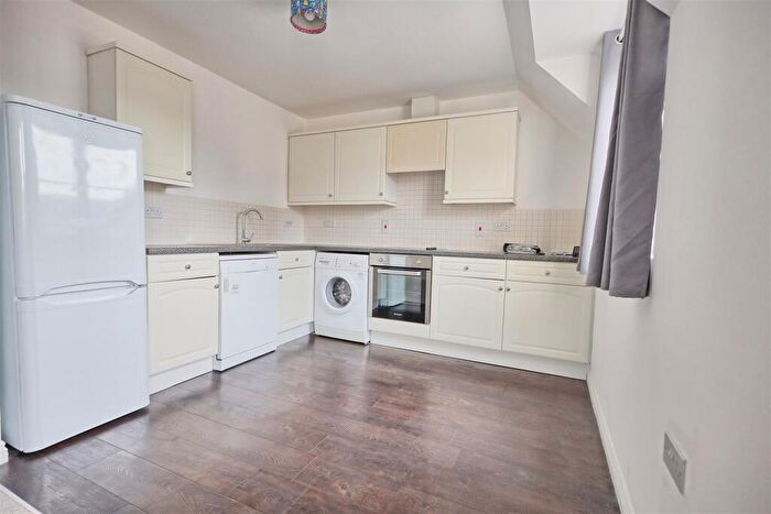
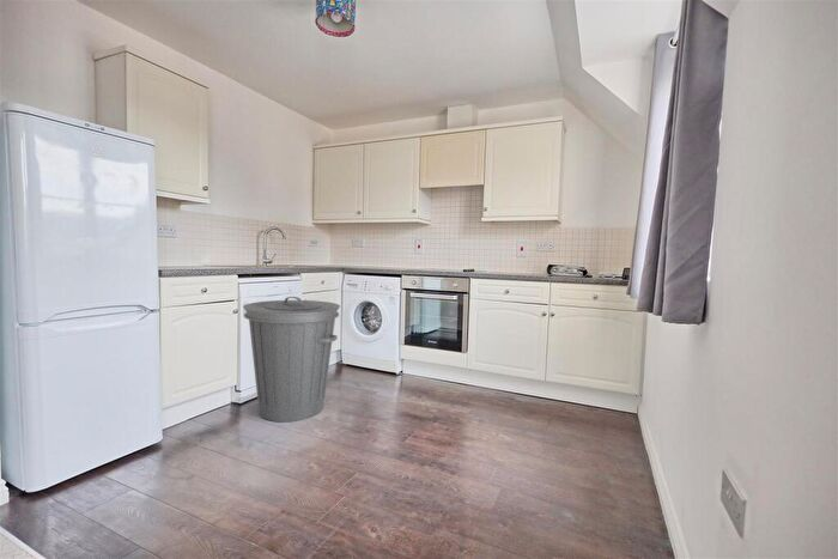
+ trash can (292, 353)
